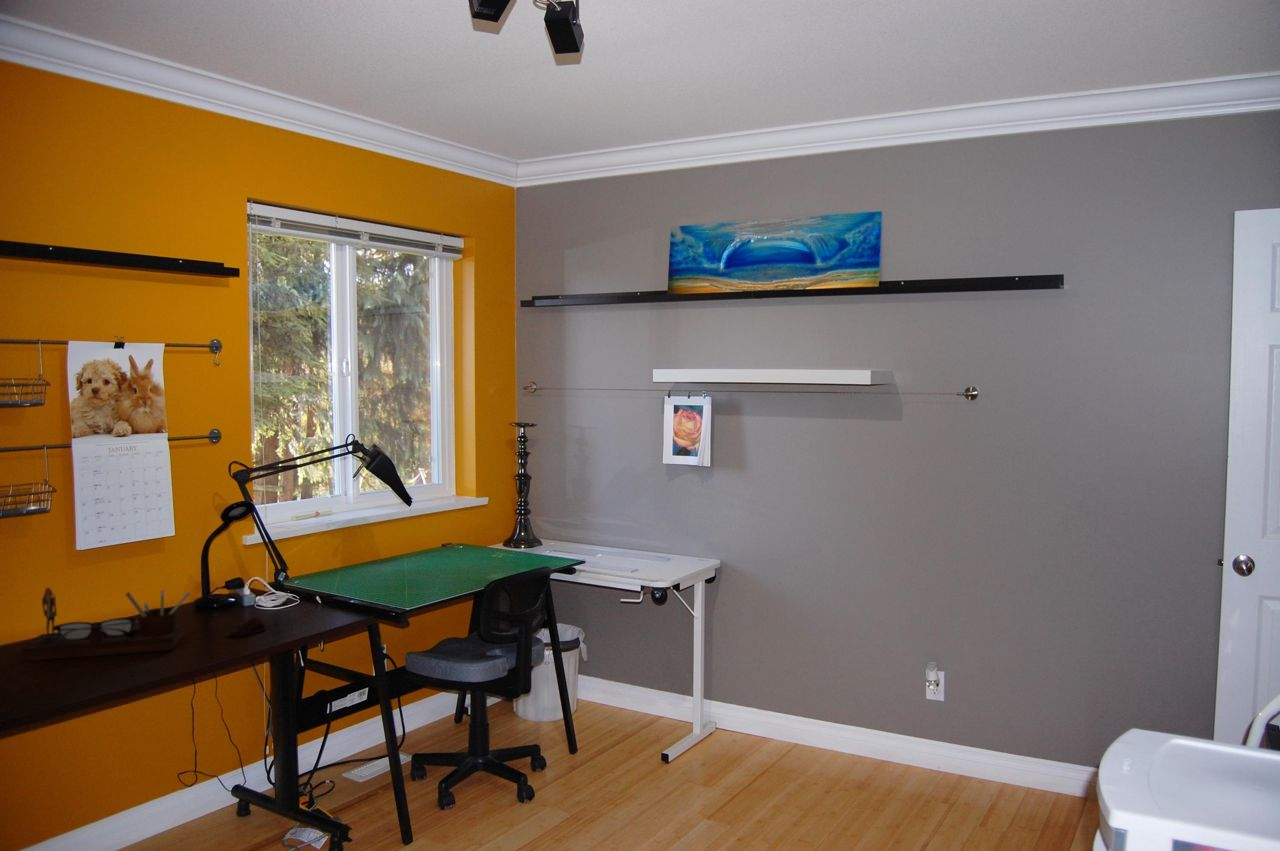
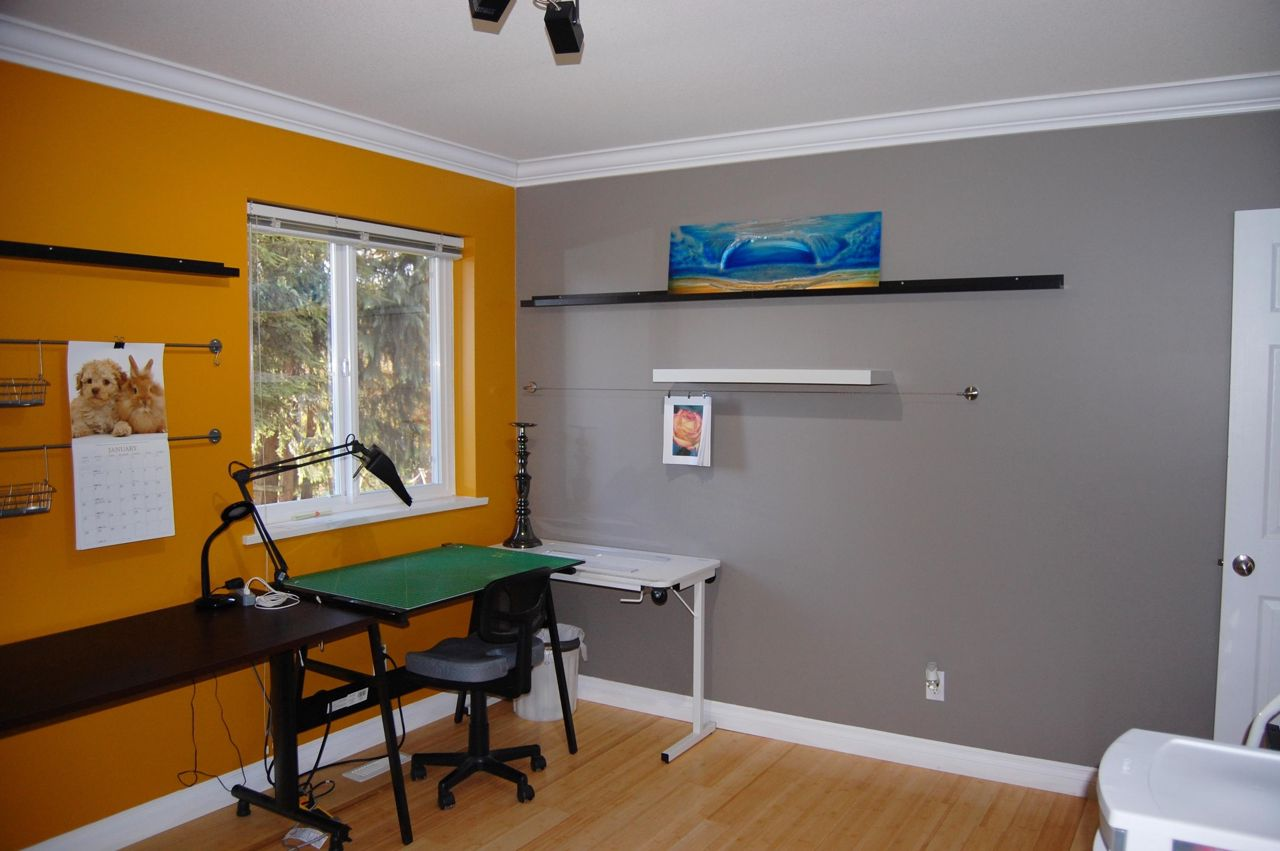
- computer mouse (248, 625)
- desk organizer (111, 619)
